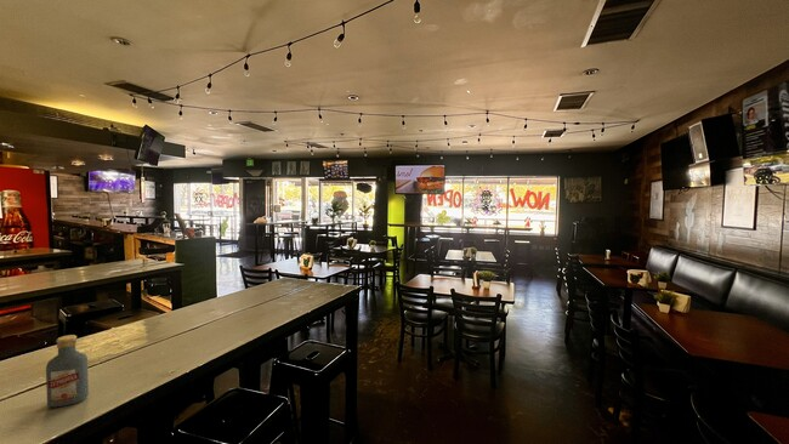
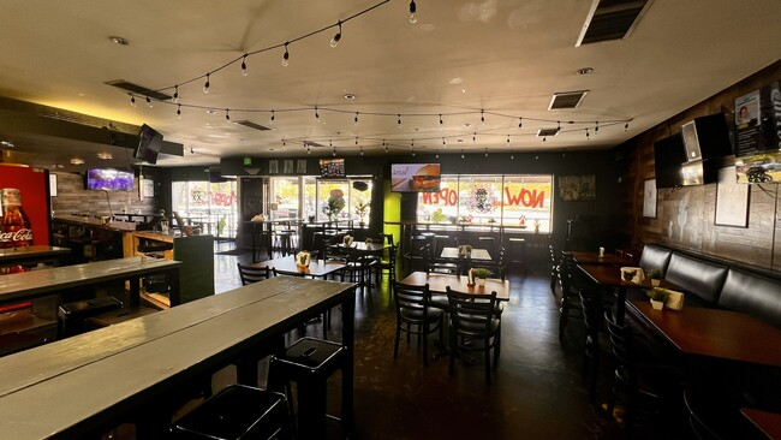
- vodka (67, 369)
